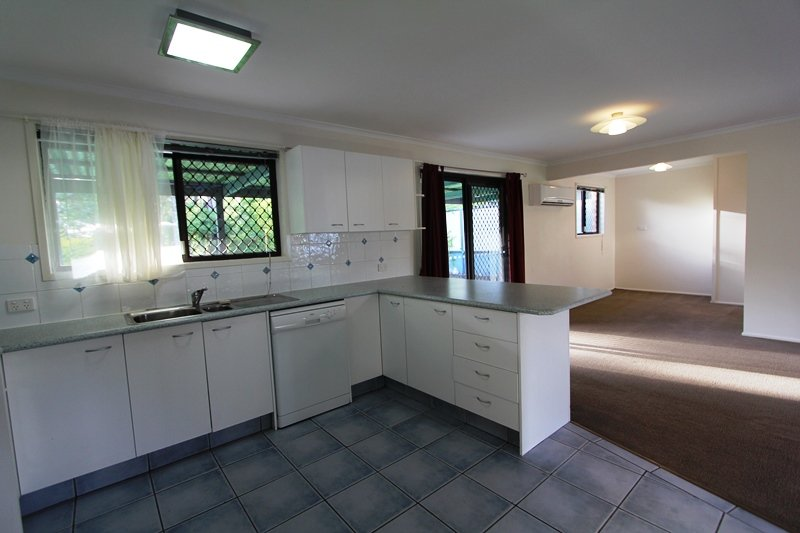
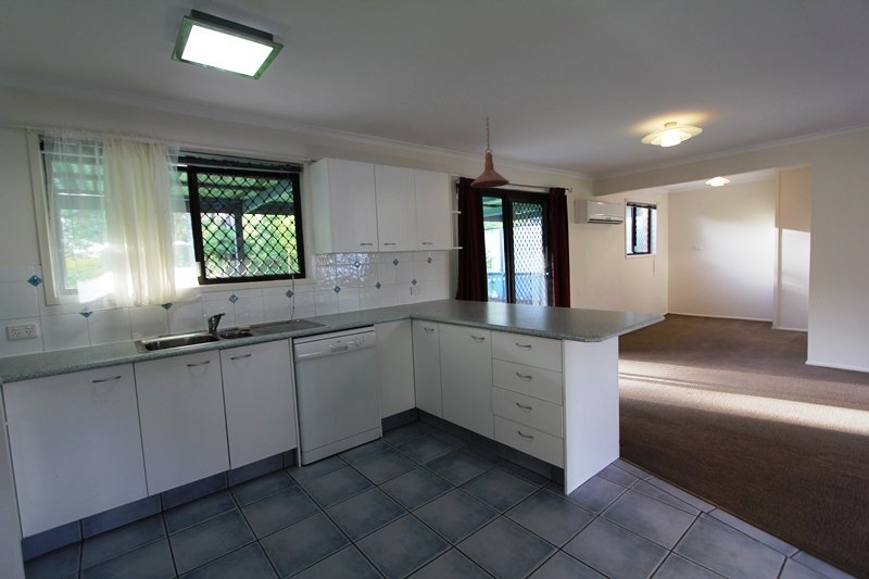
+ pendant light (488, 152)
